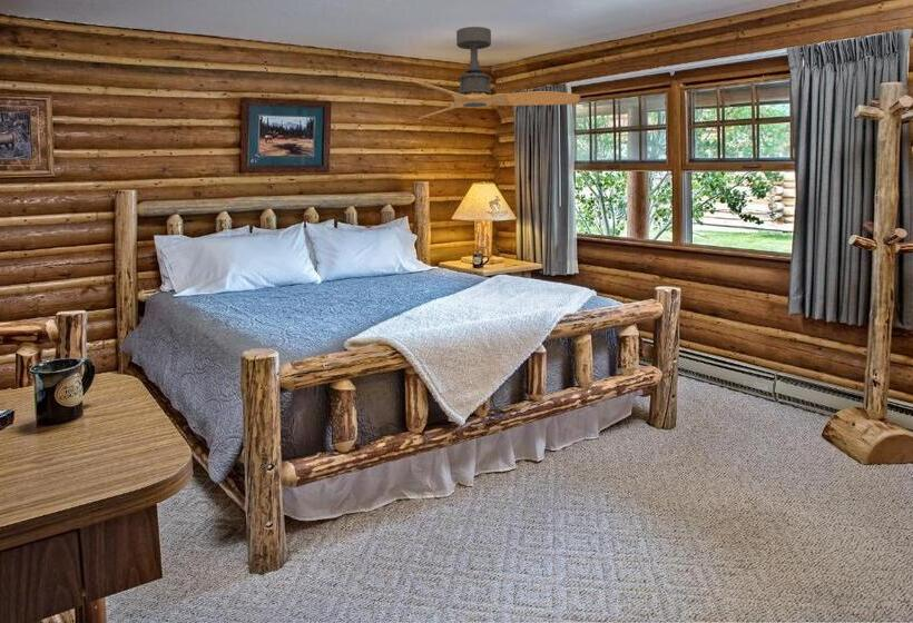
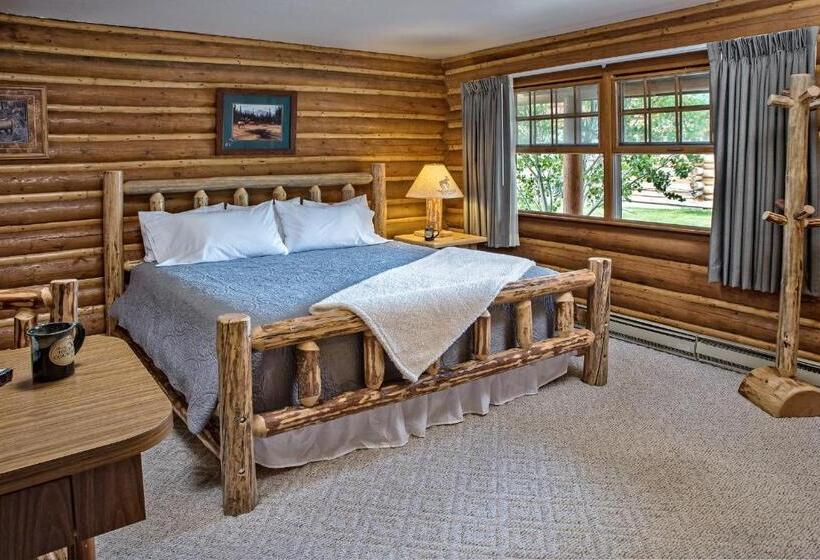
- ceiling fan (489, 76)
